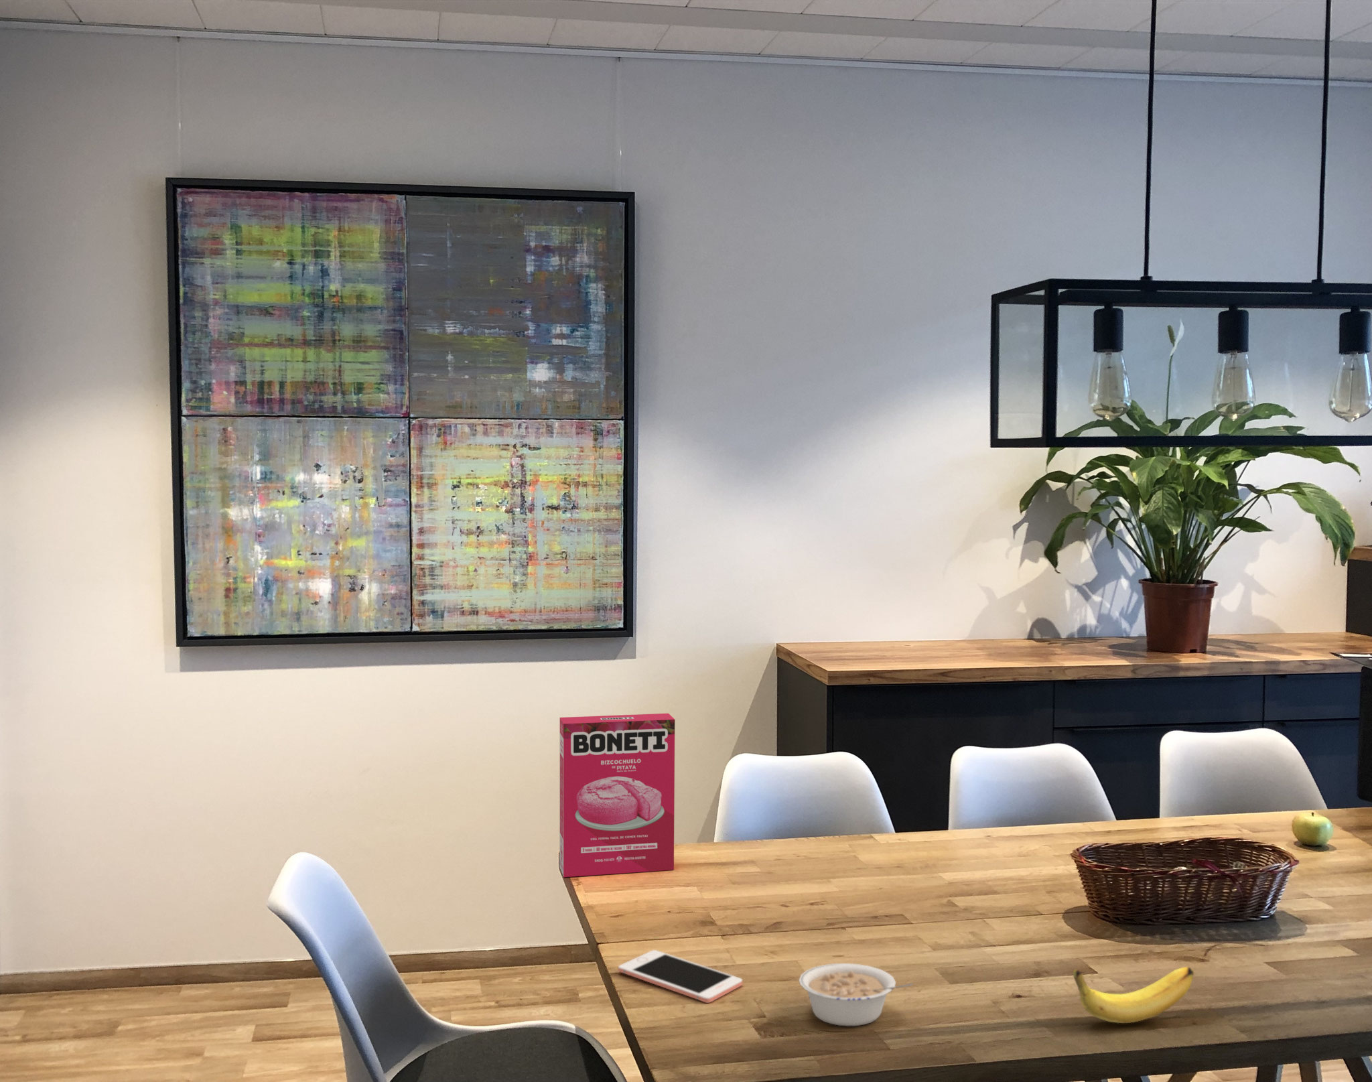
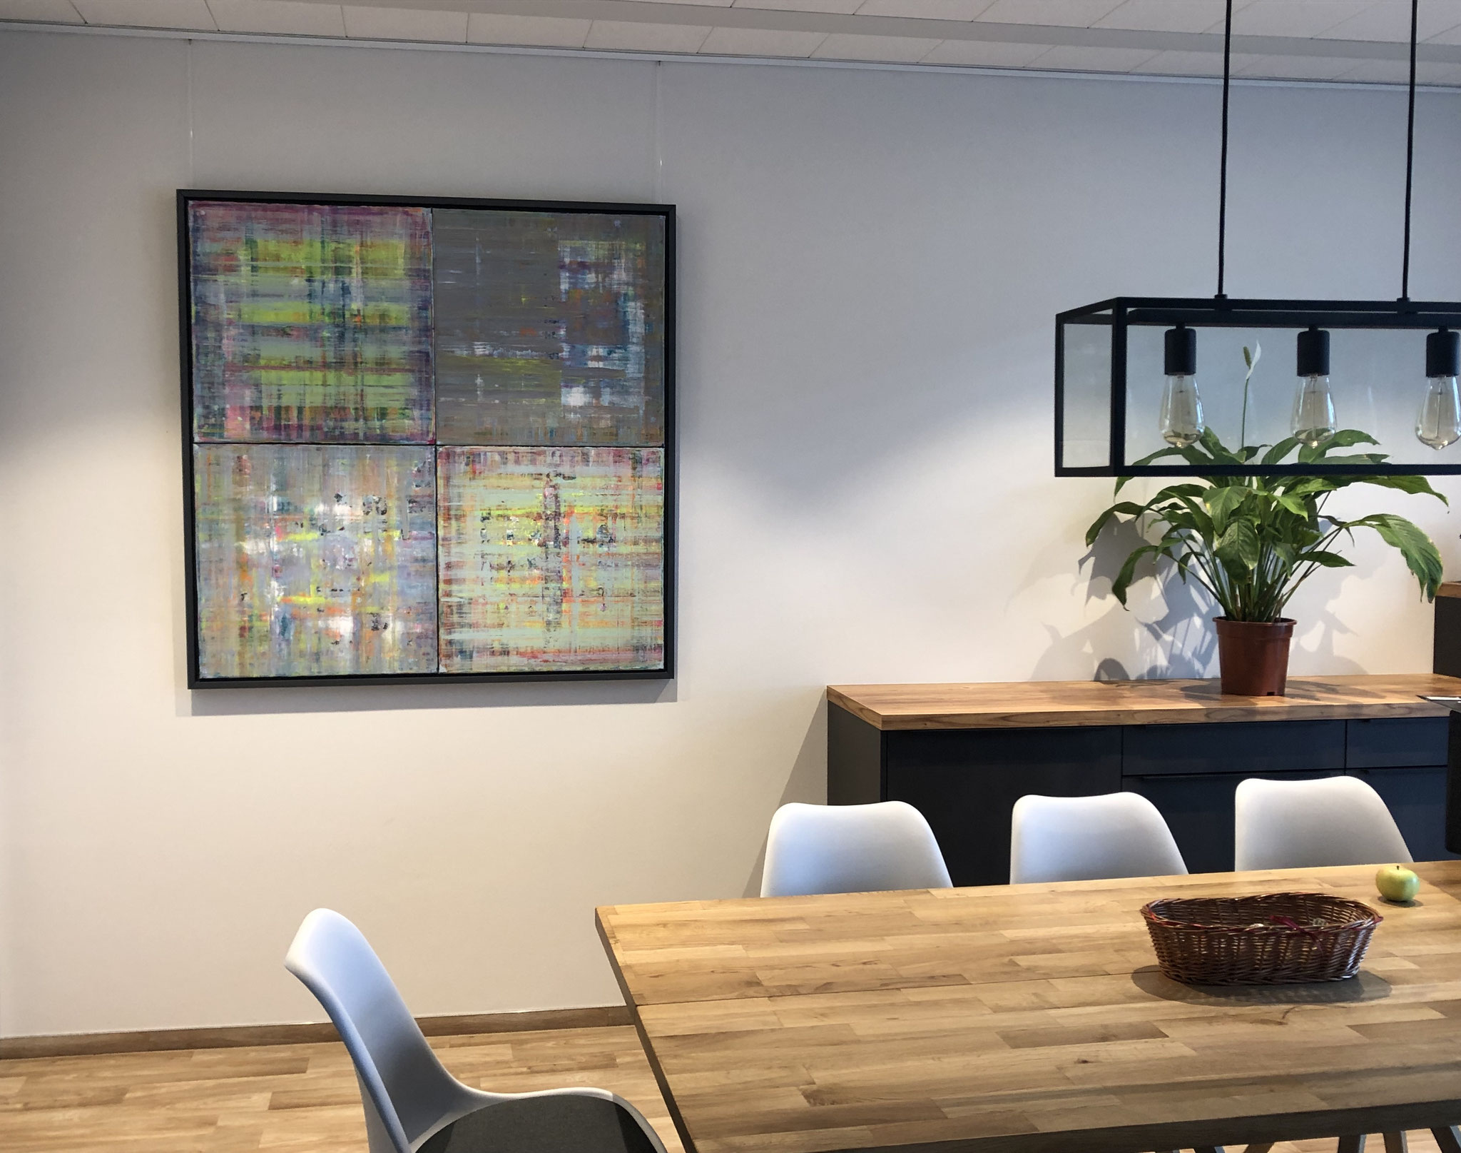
- legume (851, 993)
- cereal box (616, 794)
- cell phone (679, 975)
- banana (1133, 992)
